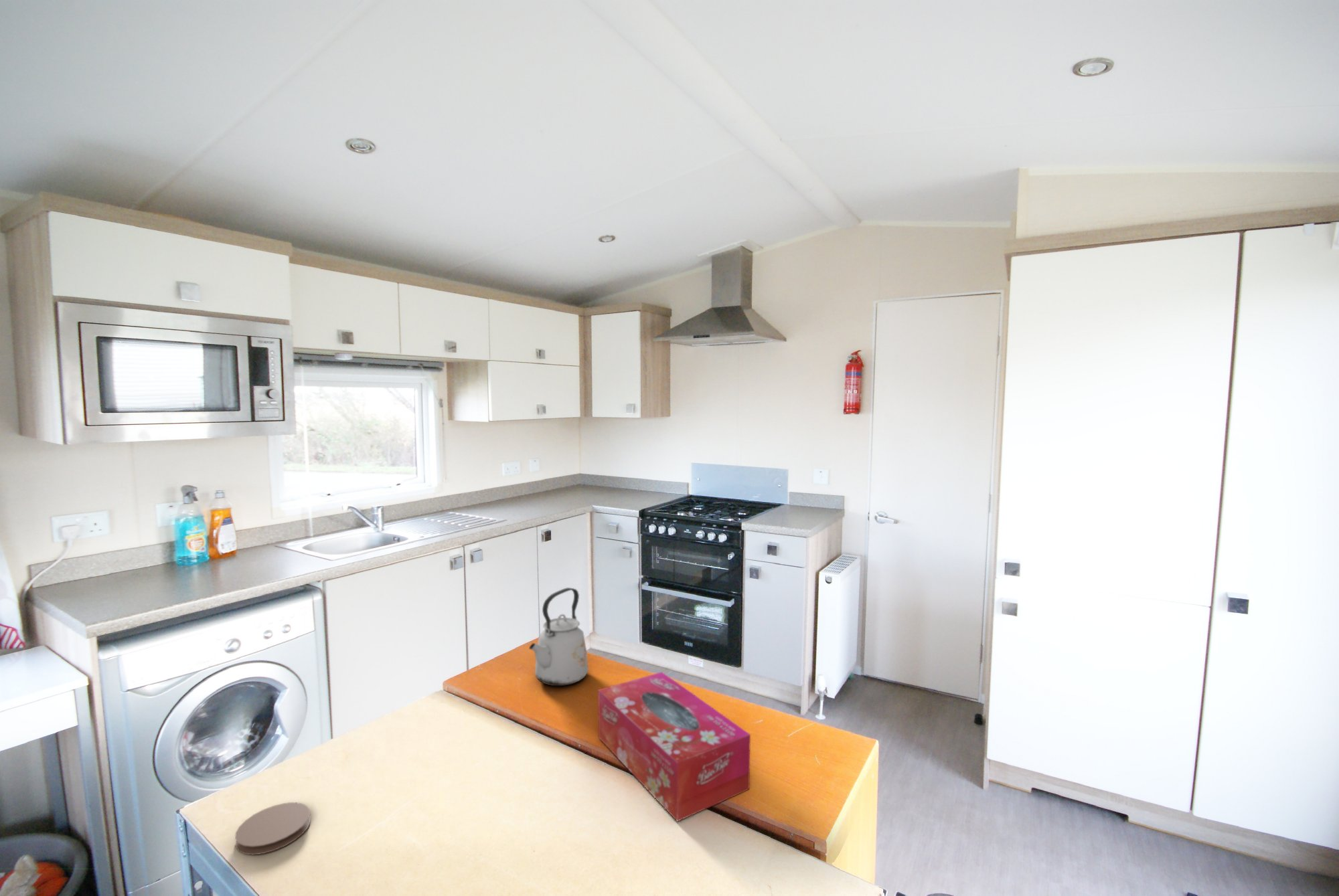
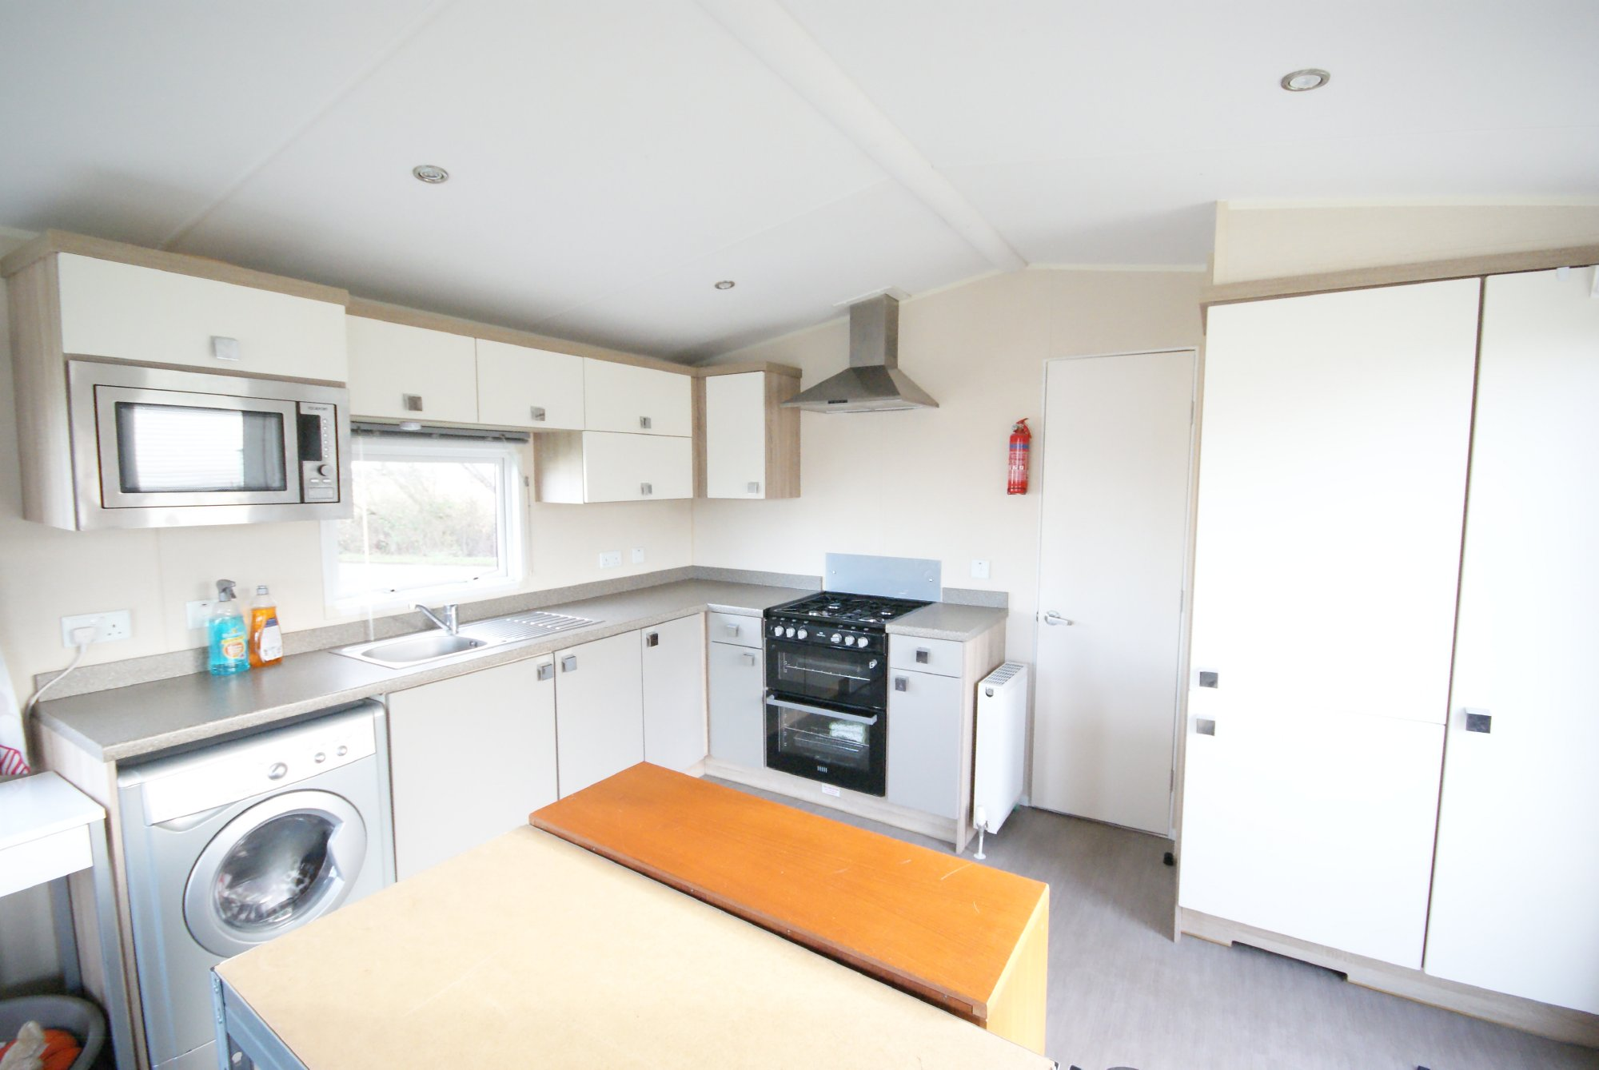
- kettle (555, 638)
- coaster (274, 827)
- tissue box (668, 735)
